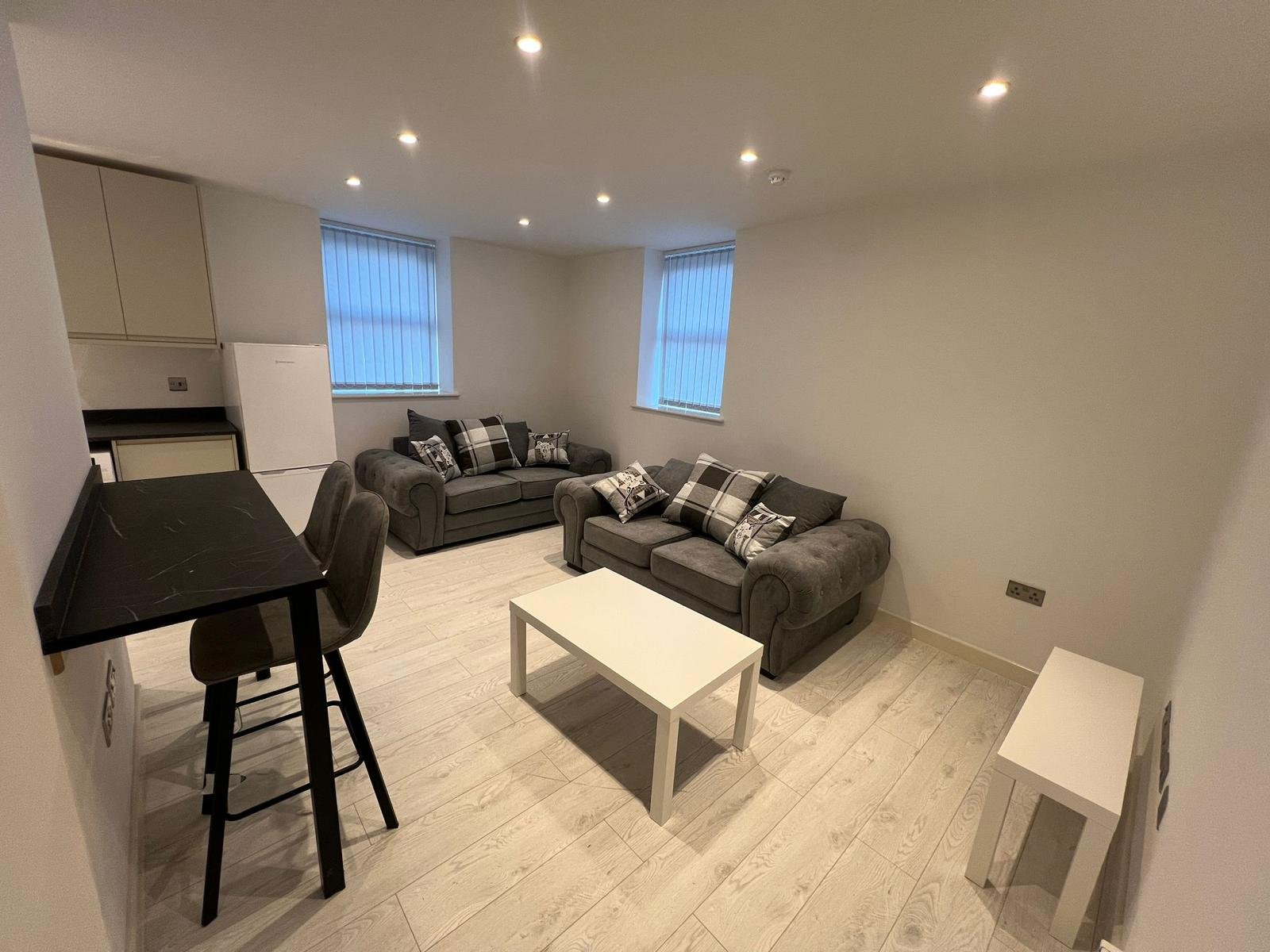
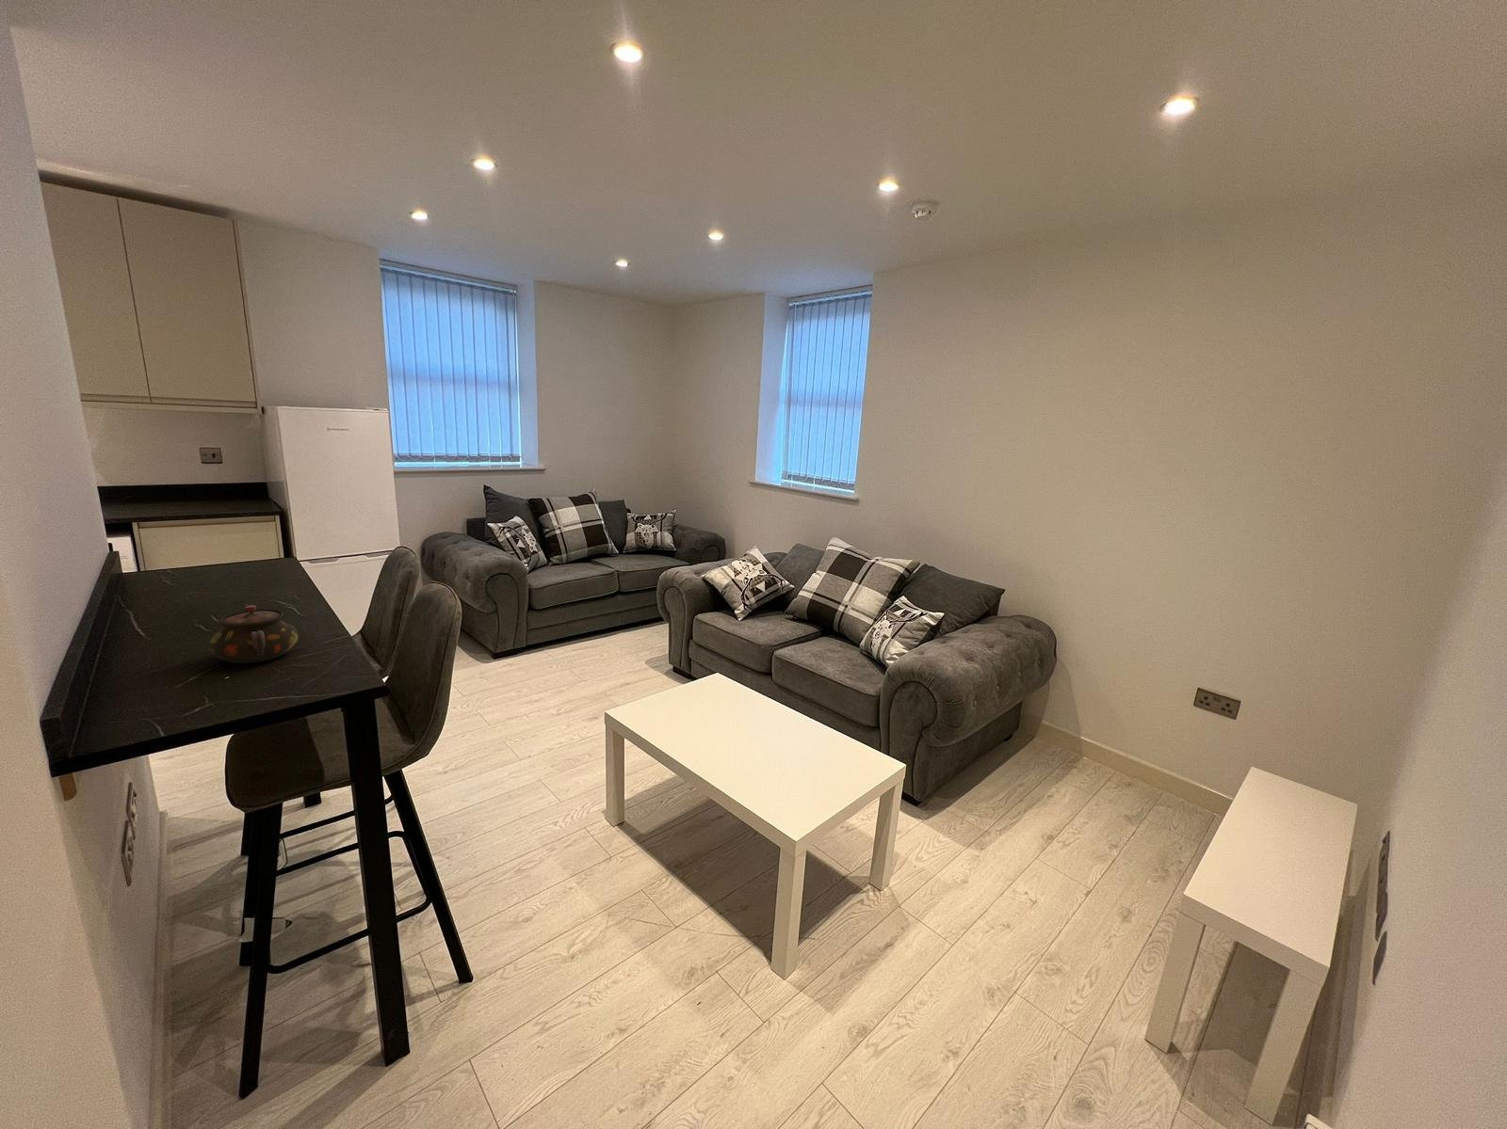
+ teapot (254, 631)
